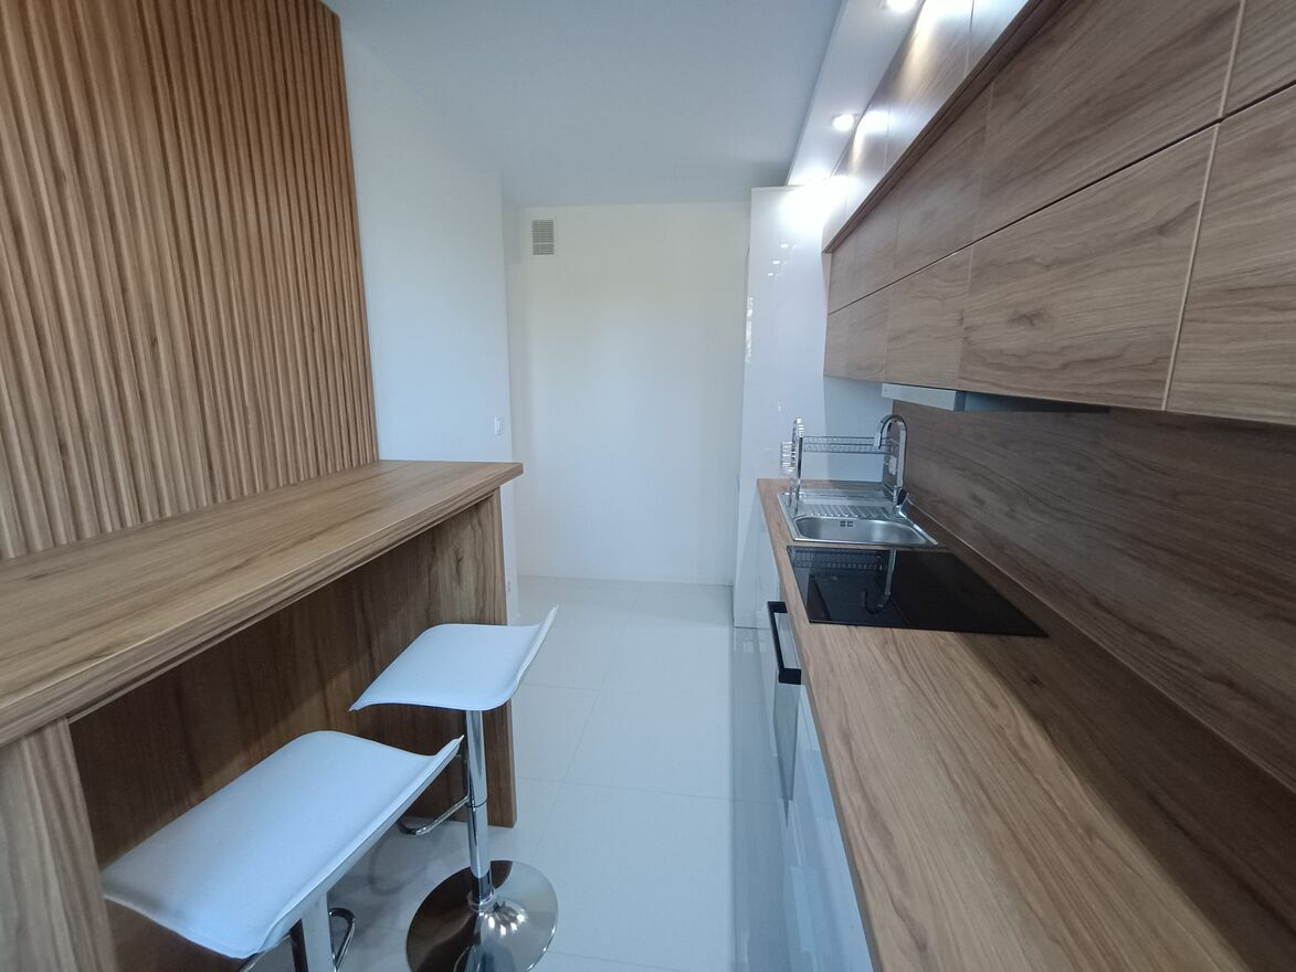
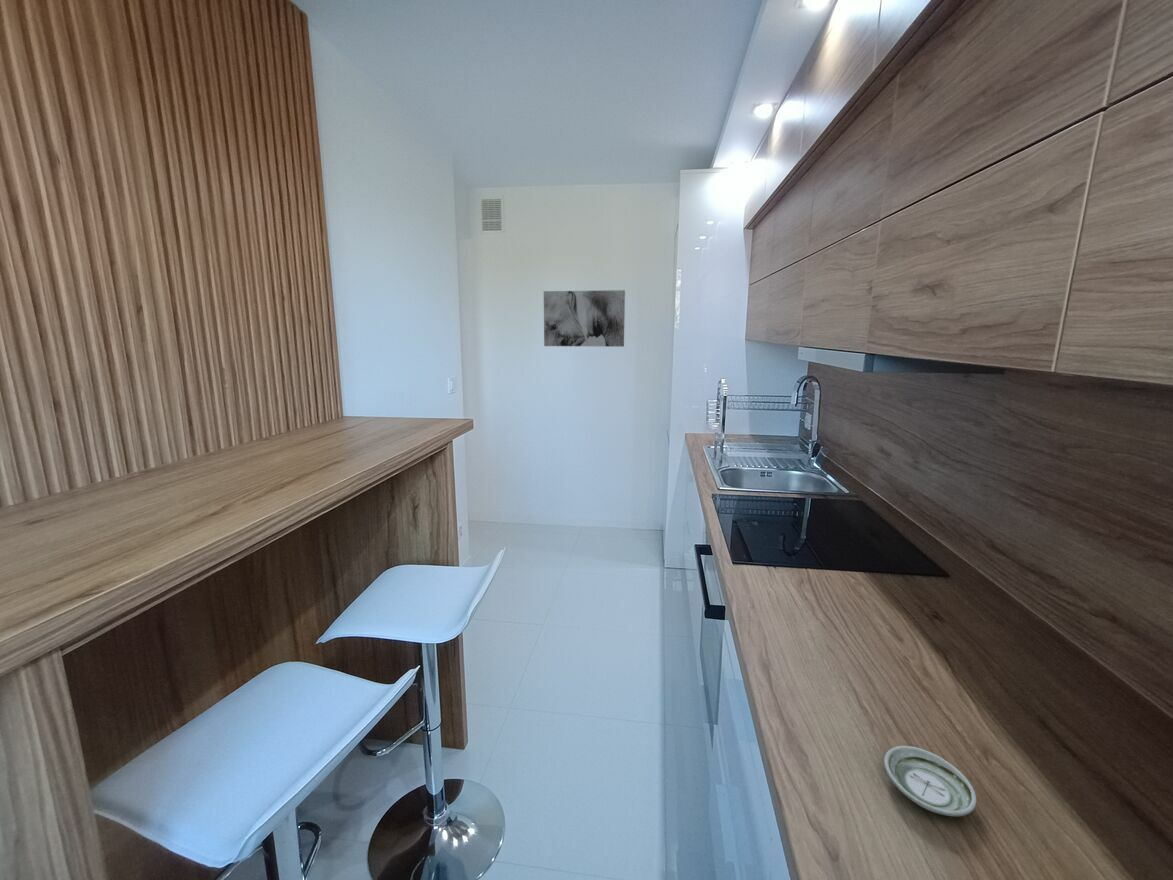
+ wall art (583, 319)
+ saucer (927, 784)
